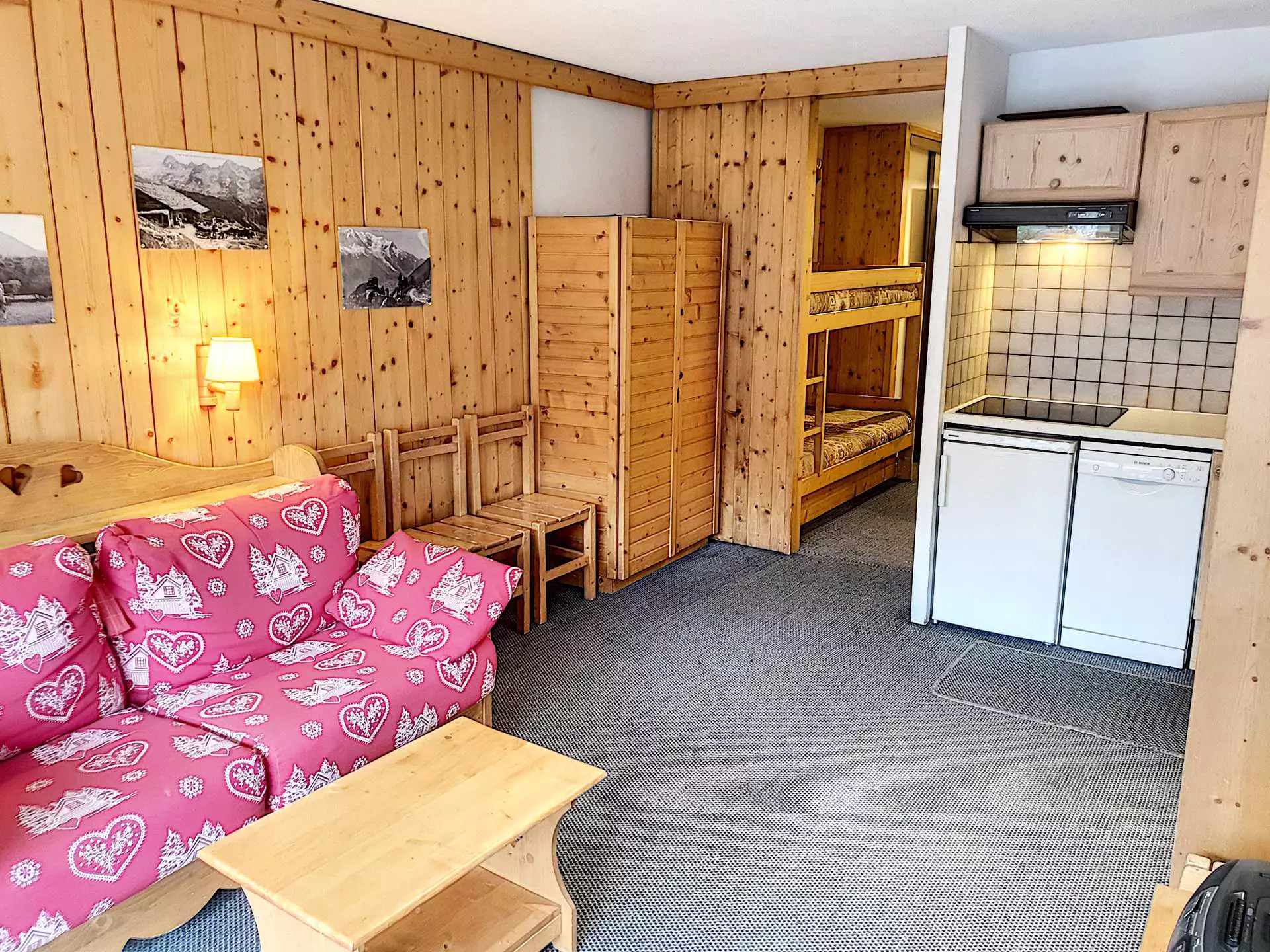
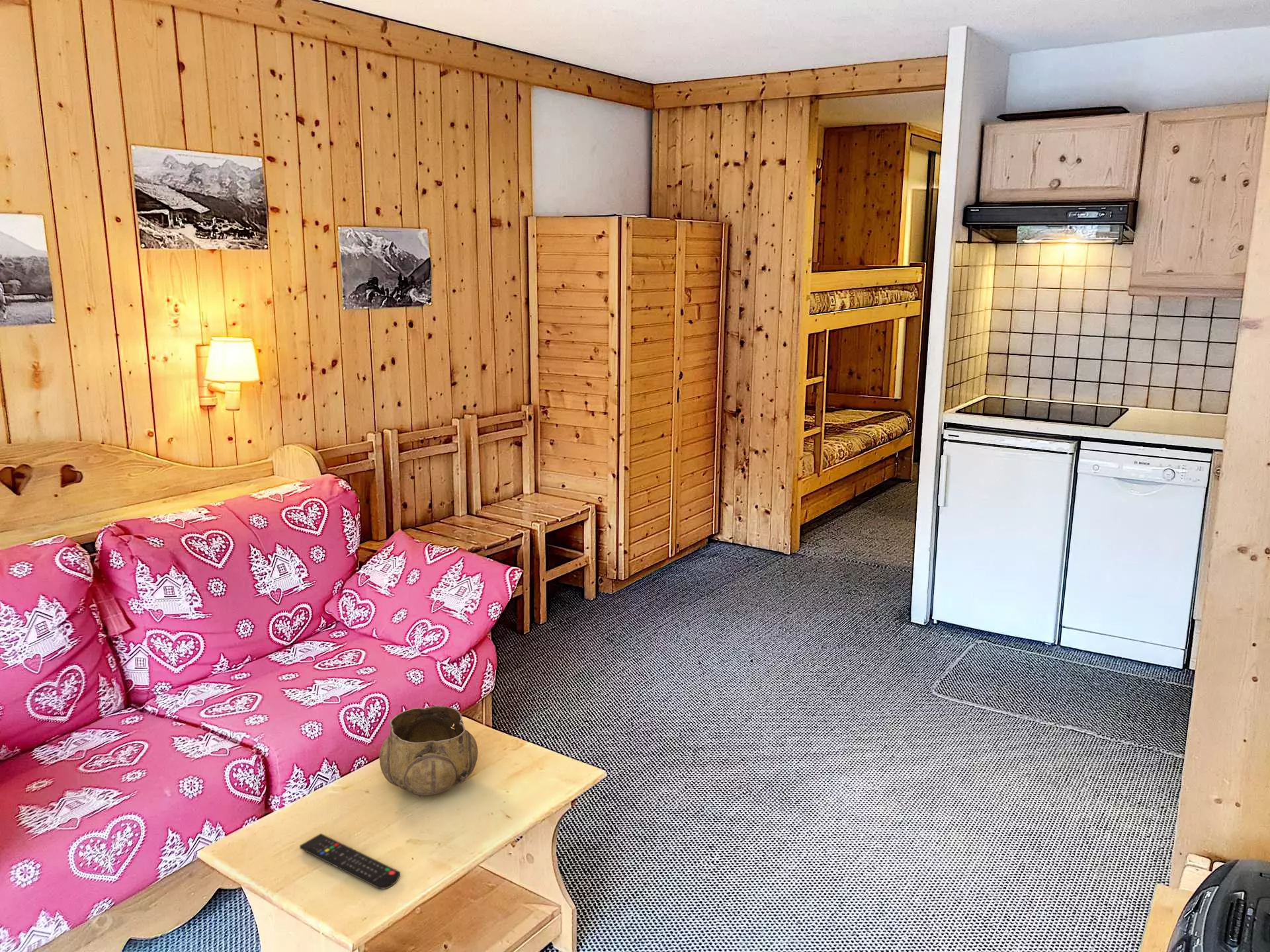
+ remote control (350, 861)
+ decorative bowl (429, 754)
